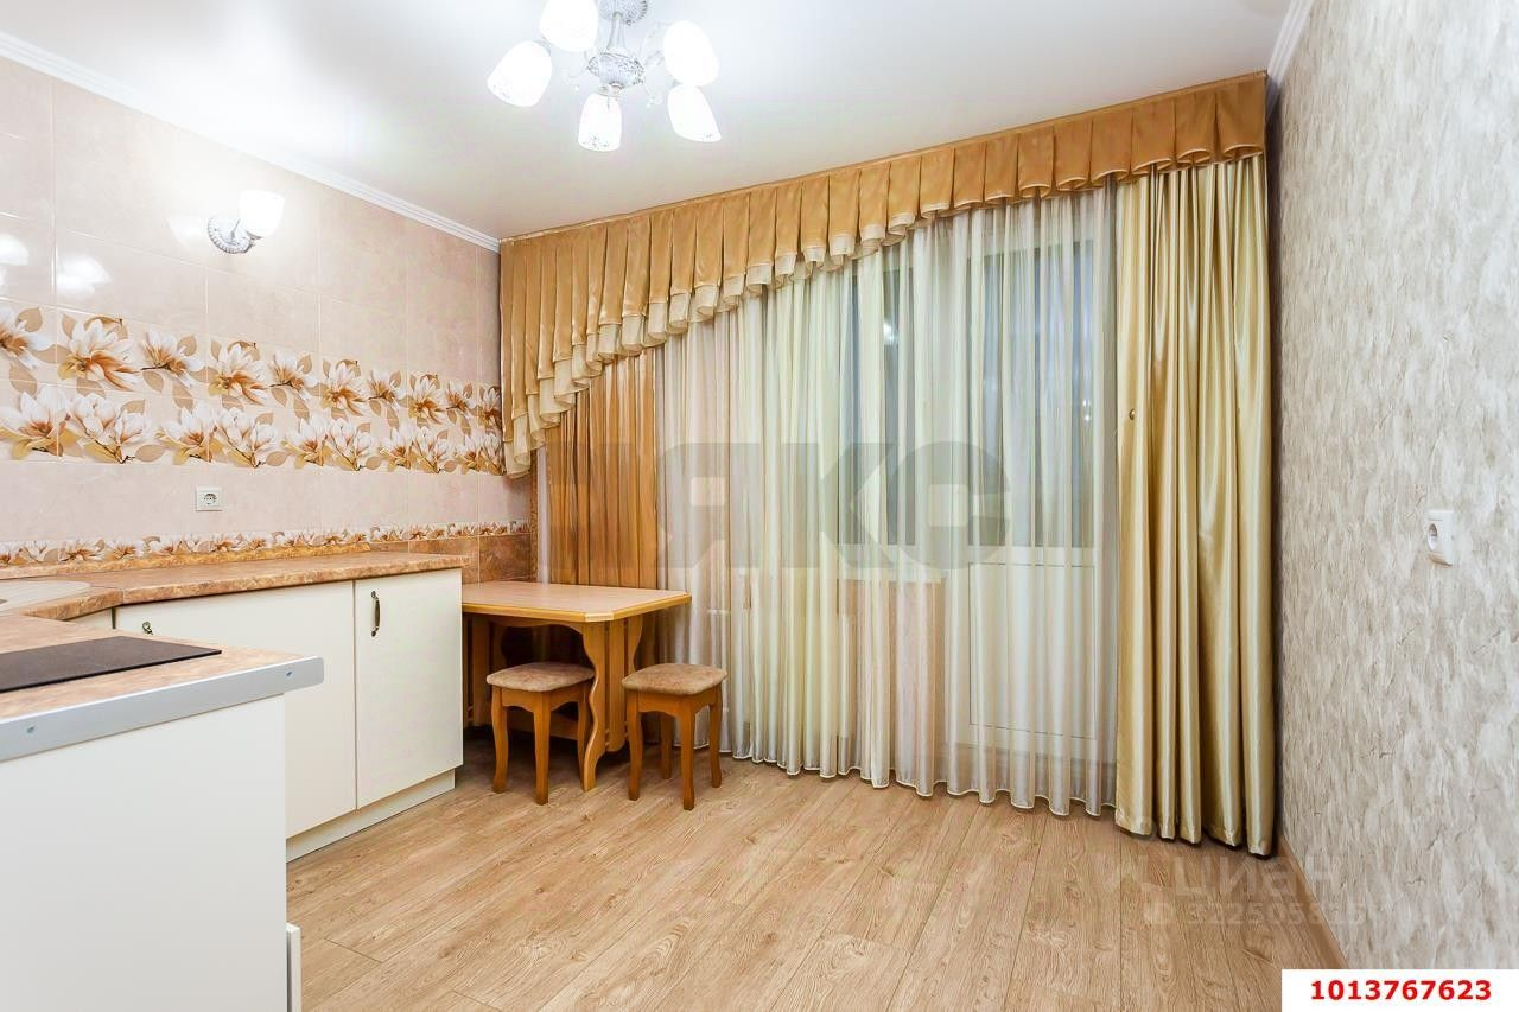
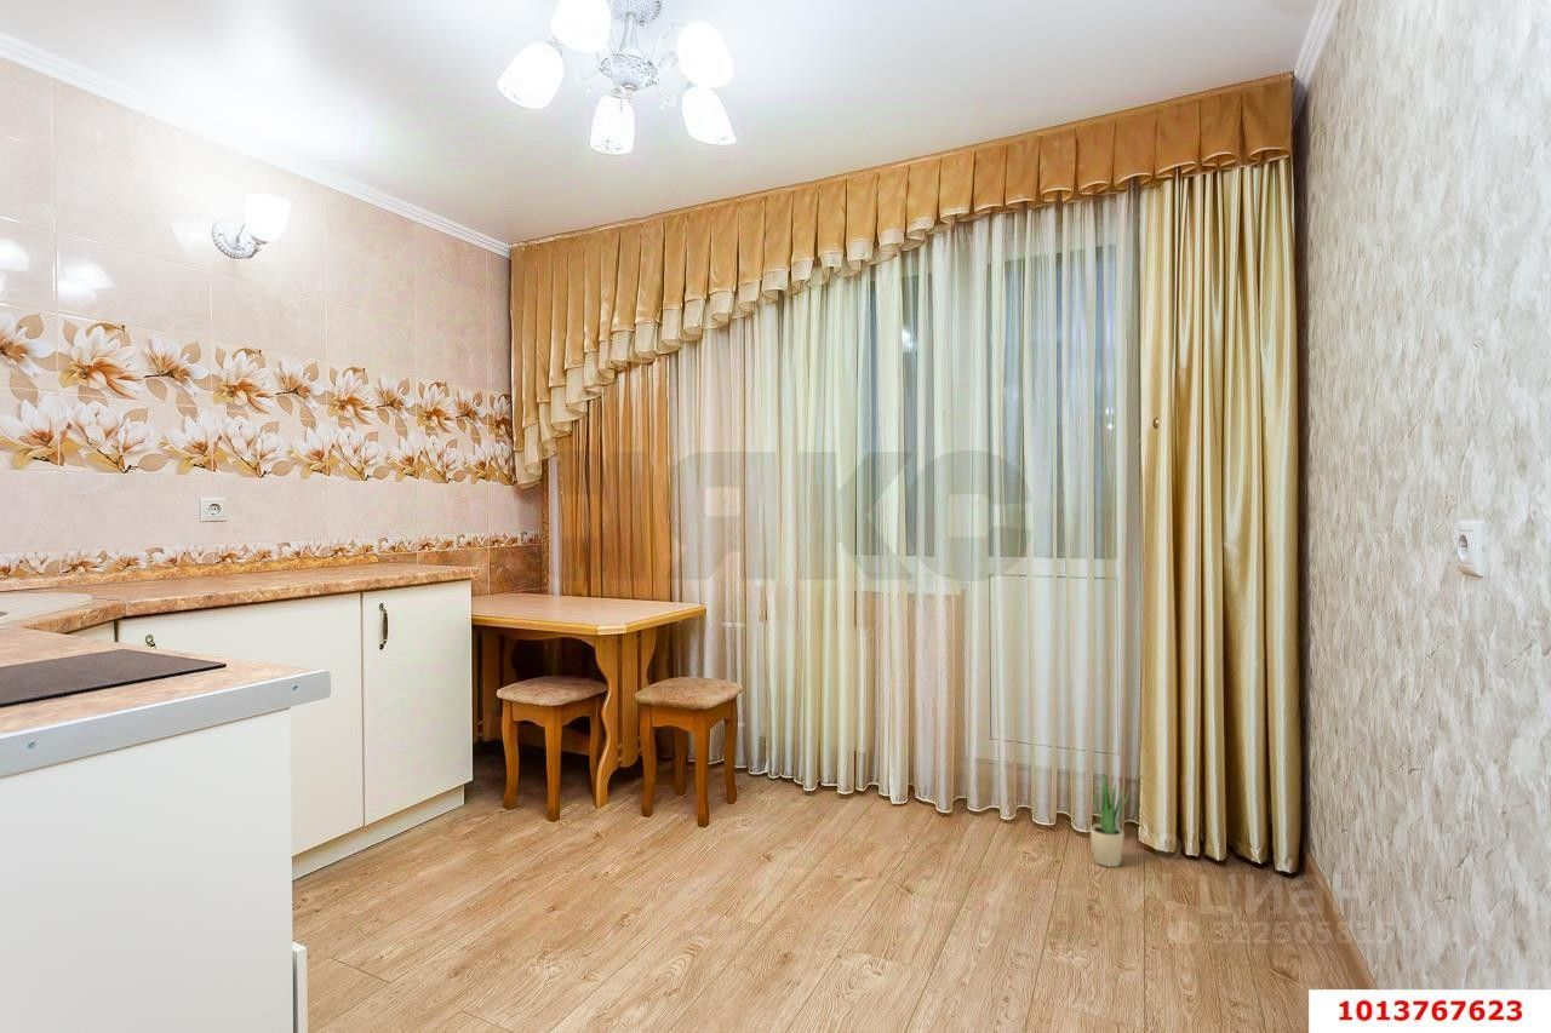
+ potted plant (1110, 816)
